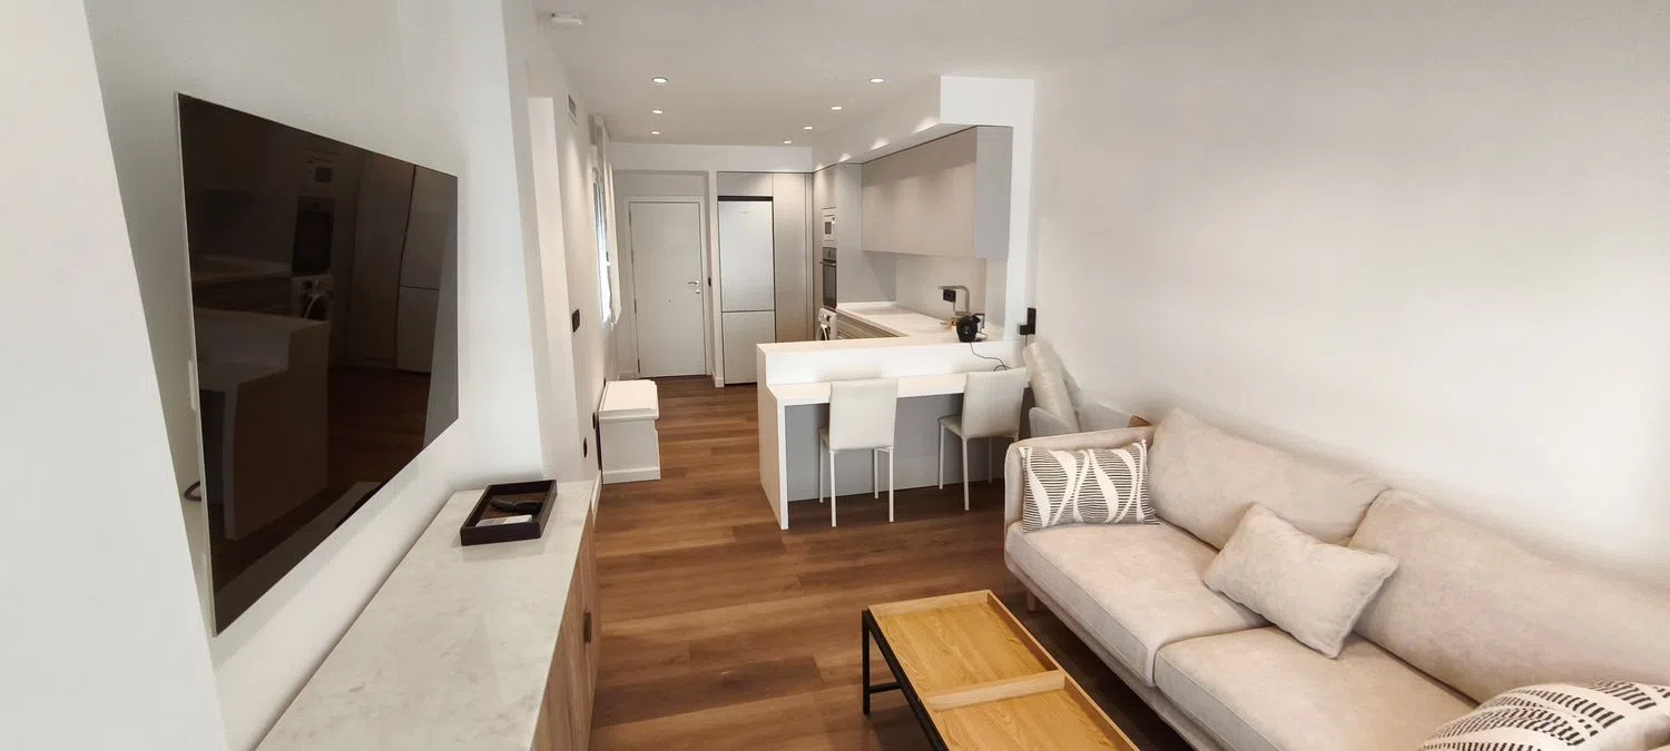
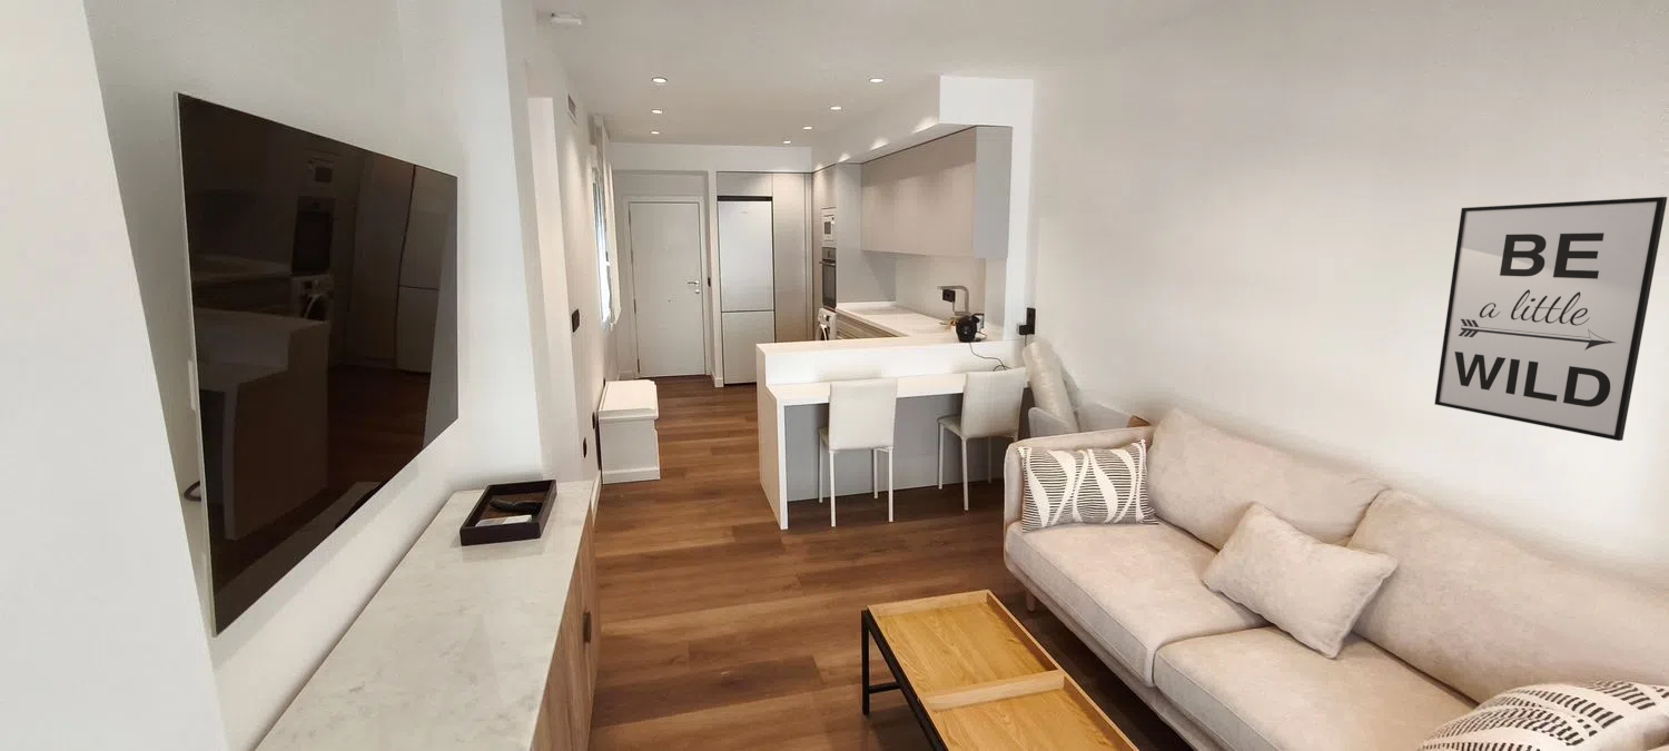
+ wall art (1534, 314)
